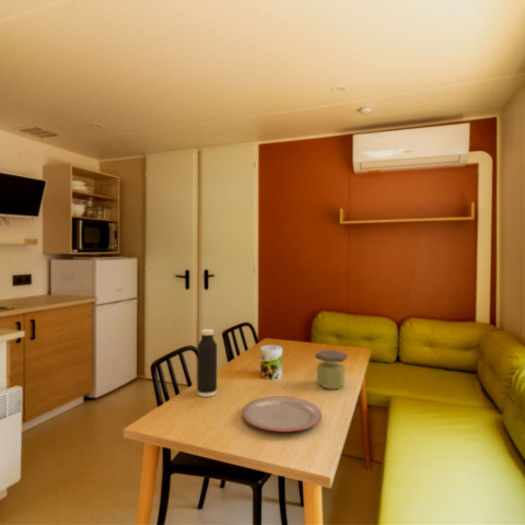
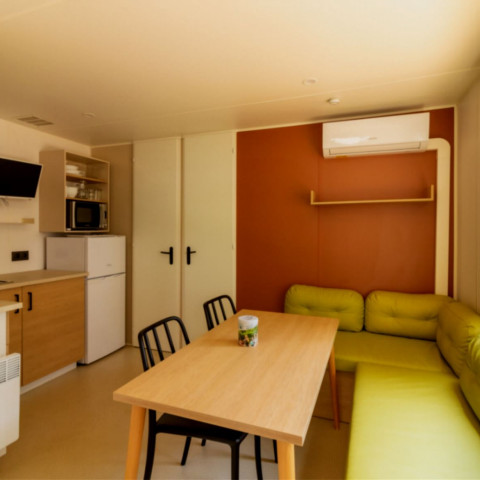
- water bottle (207, 361)
- plate (281, 415)
- jar (330, 369)
